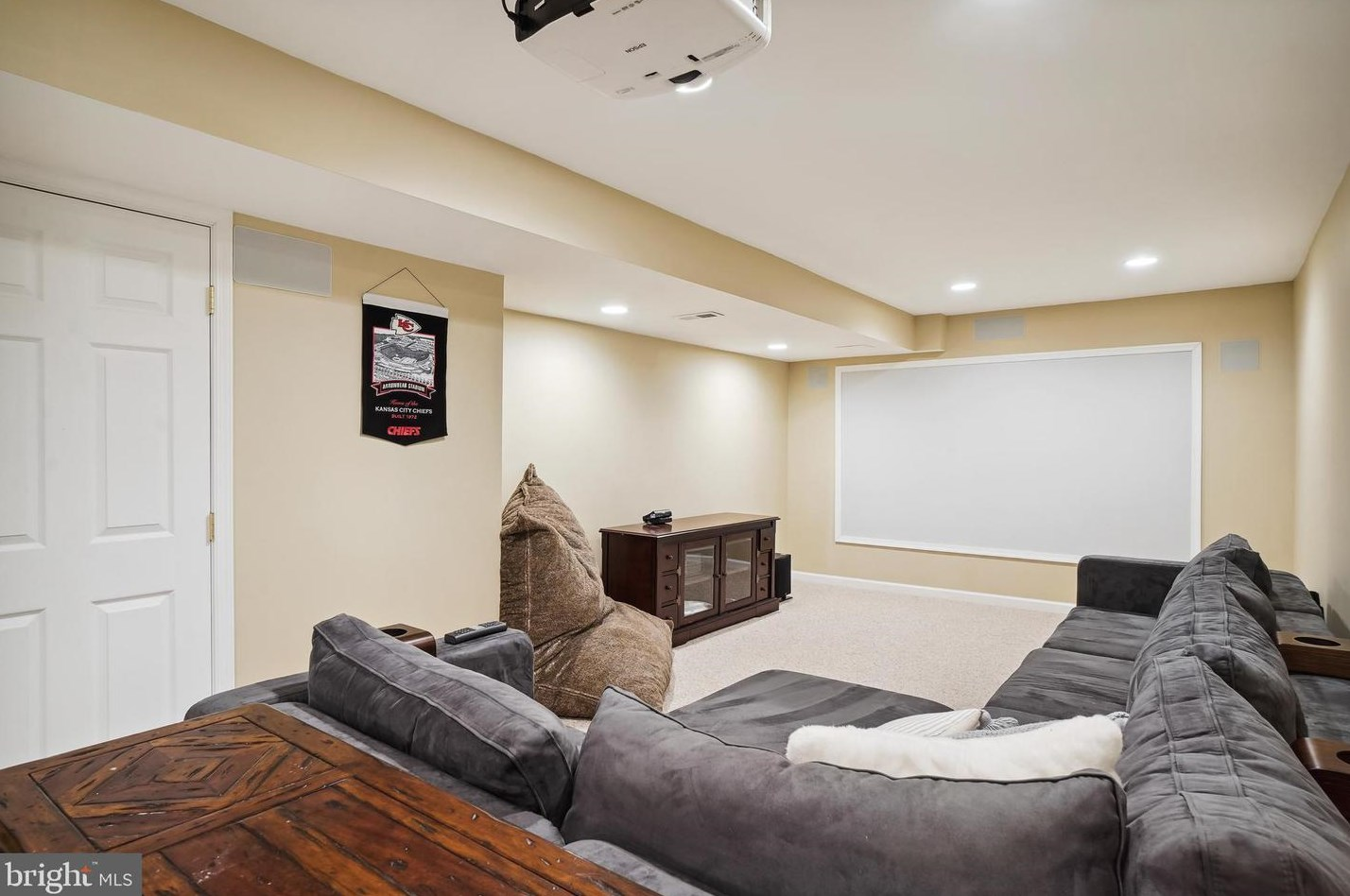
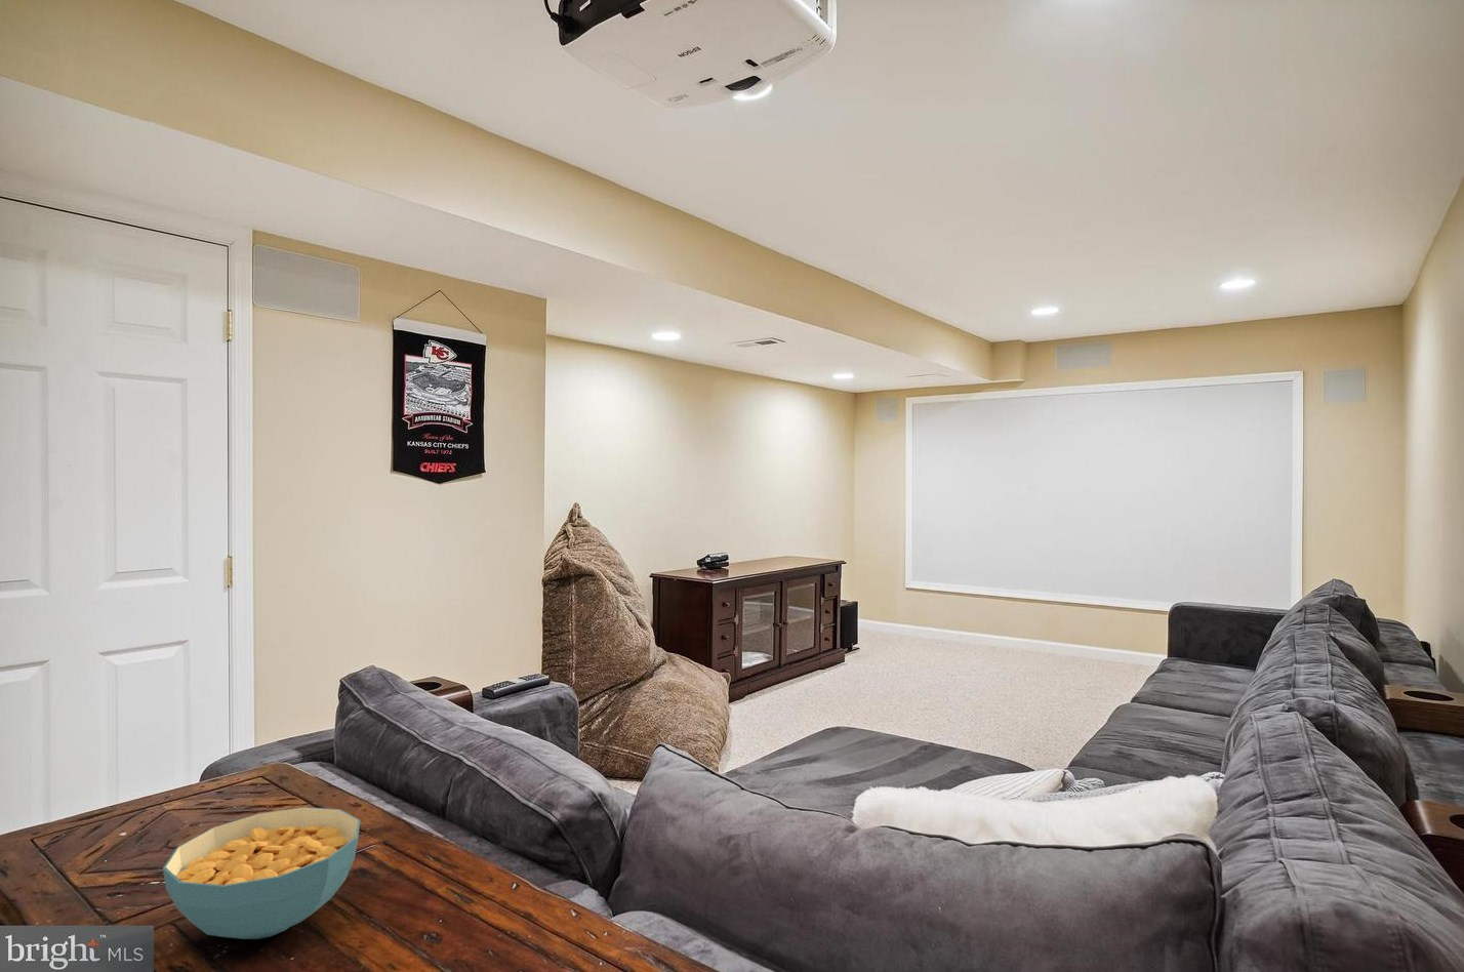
+ cereal bowl (268, 883)
